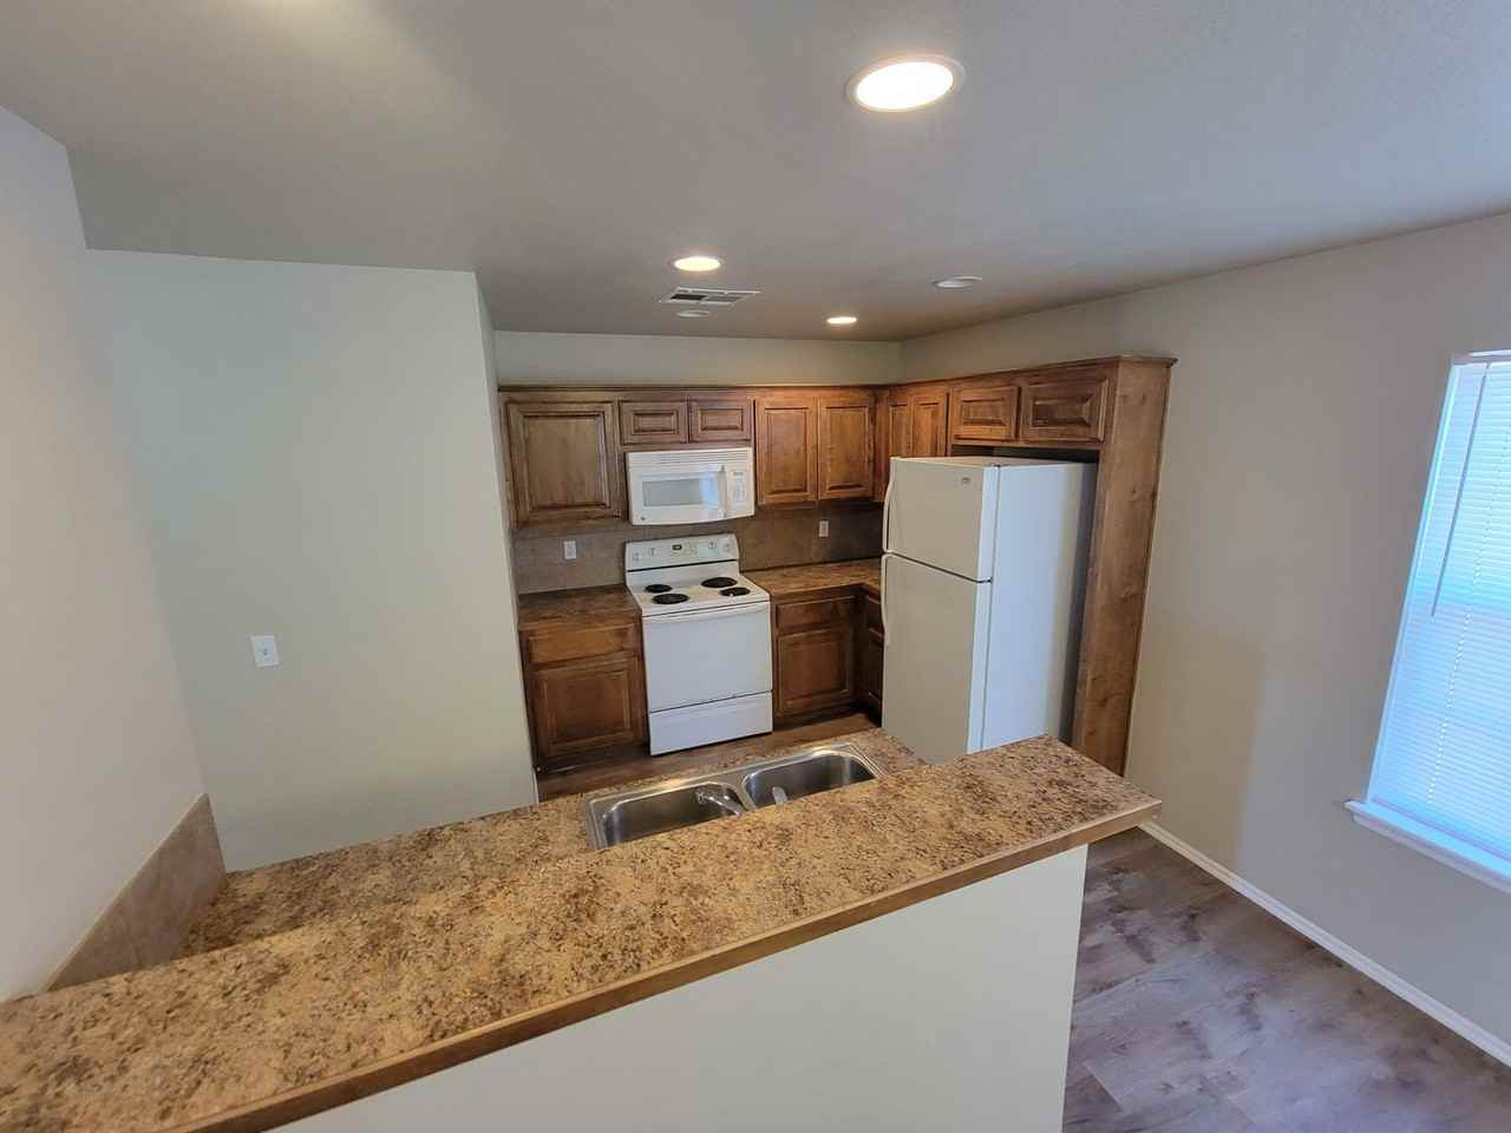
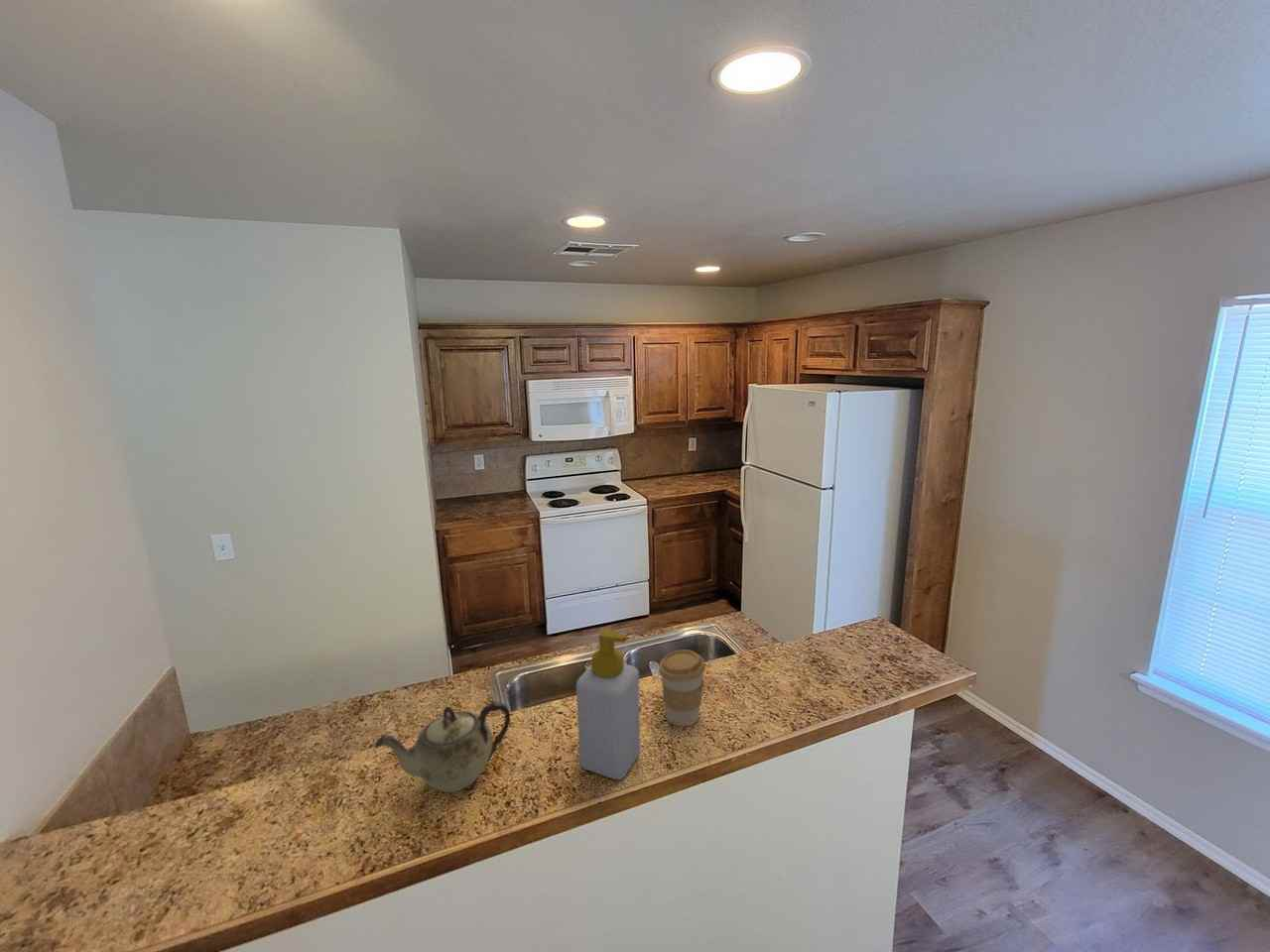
+ soap bottle (608, 697)
+ teapot (445, 744)
+ coffee cup (682, 686)
